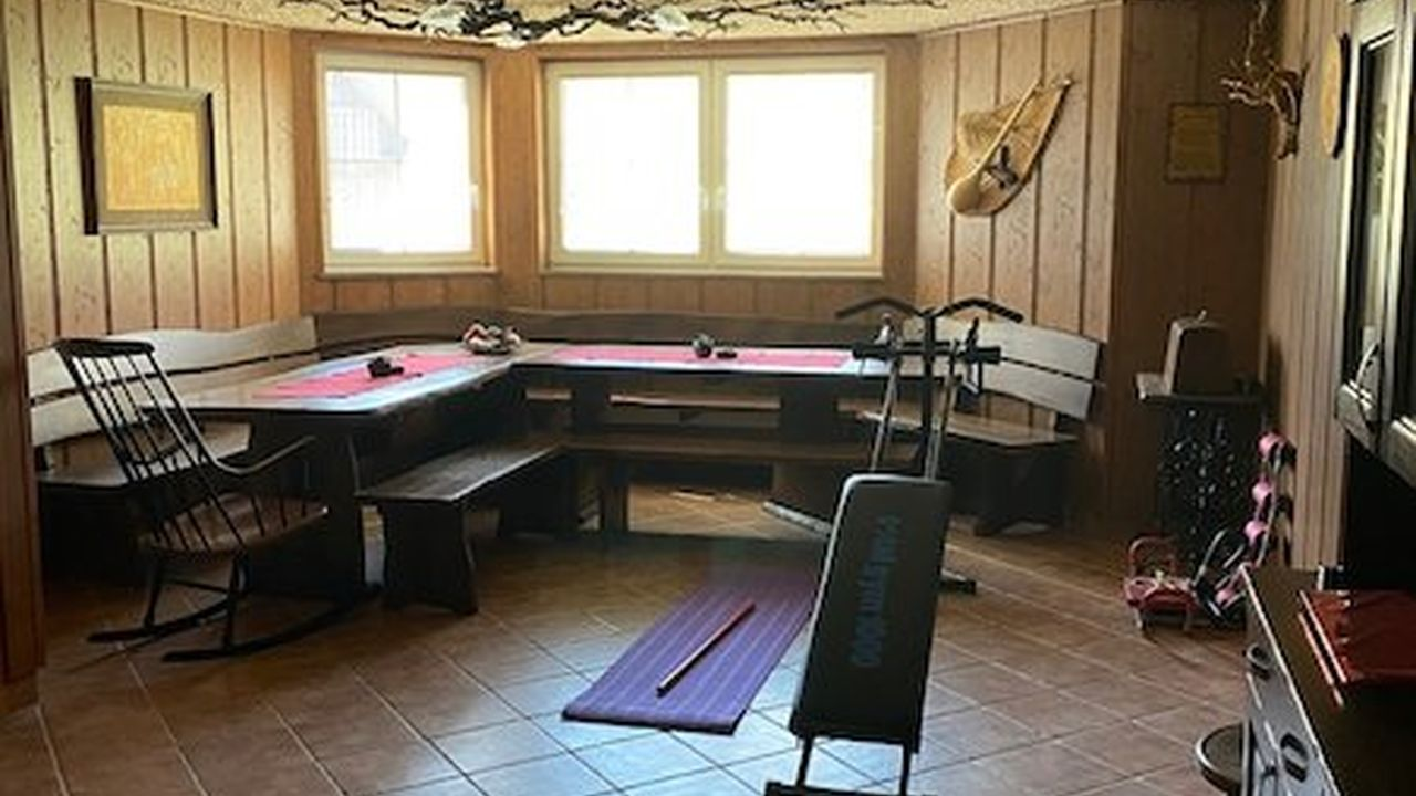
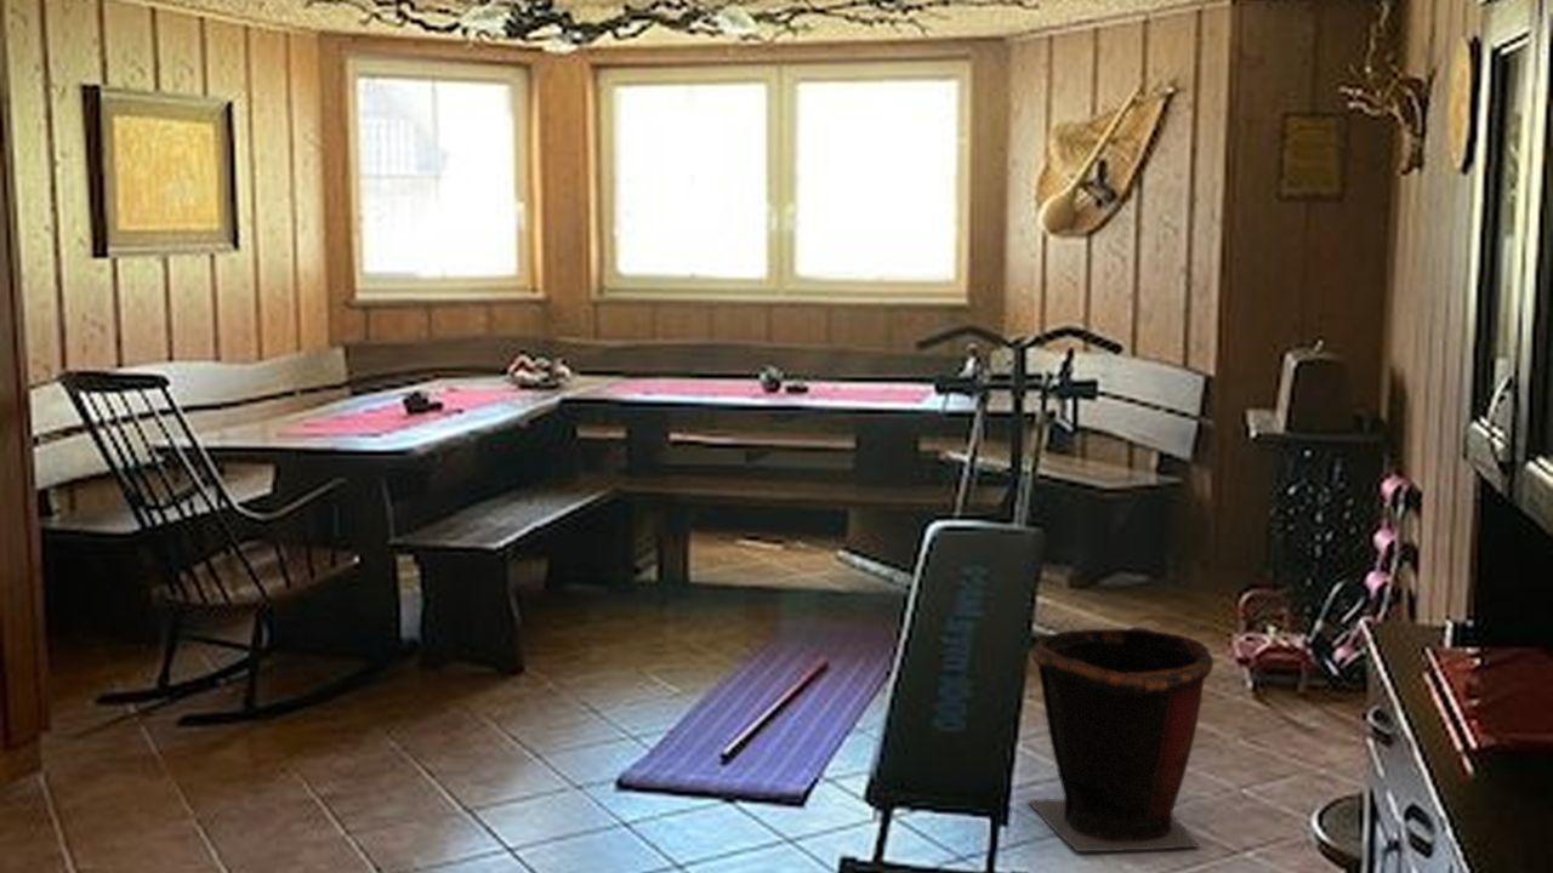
+ waste bin (1123, 729)
